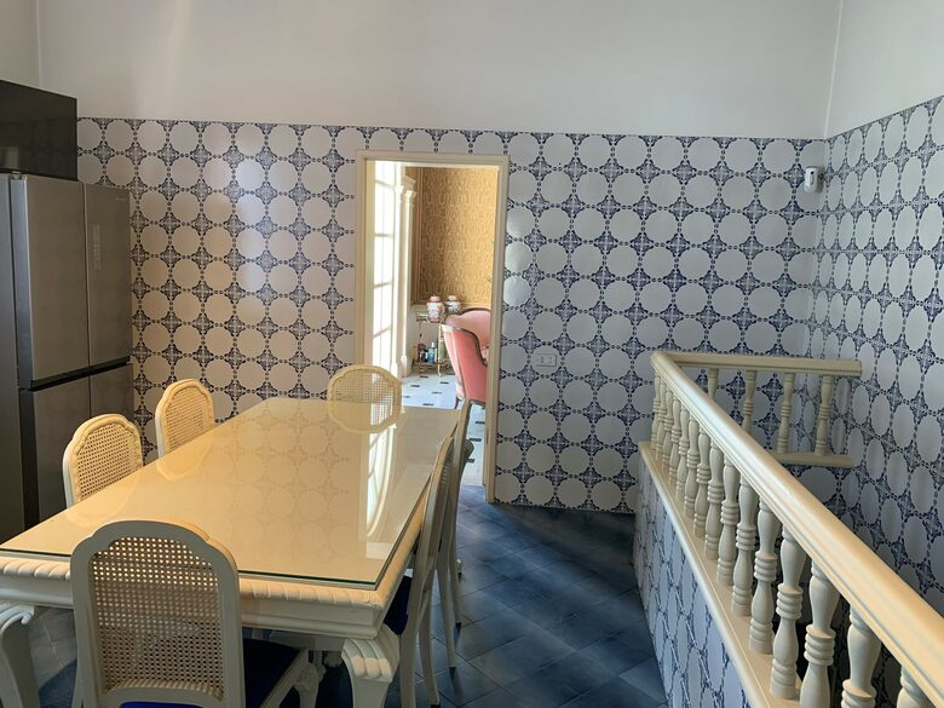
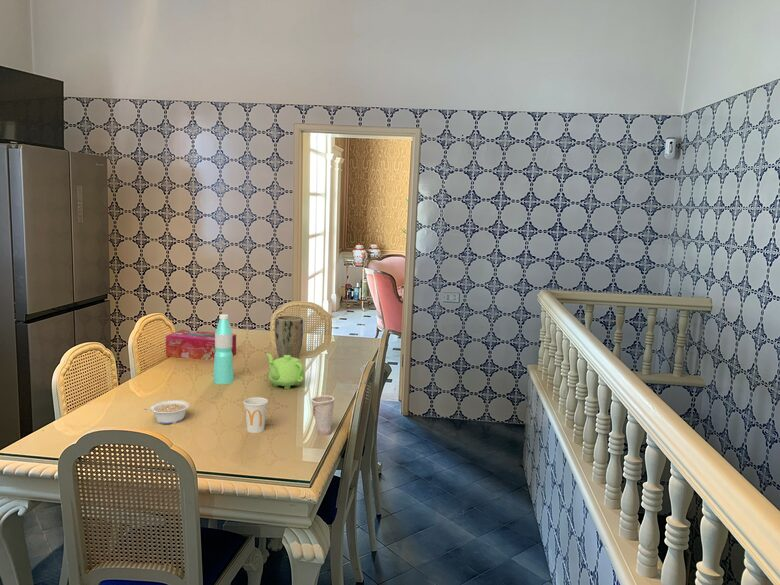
+ cup (255, 415)
+ water bottle (223, 348)
+ legume (169, 412)
+ teapot (280, 371)
+ tissue box (201, 345)
+ cup (321, 415)
+ plant pot (288, 337)
